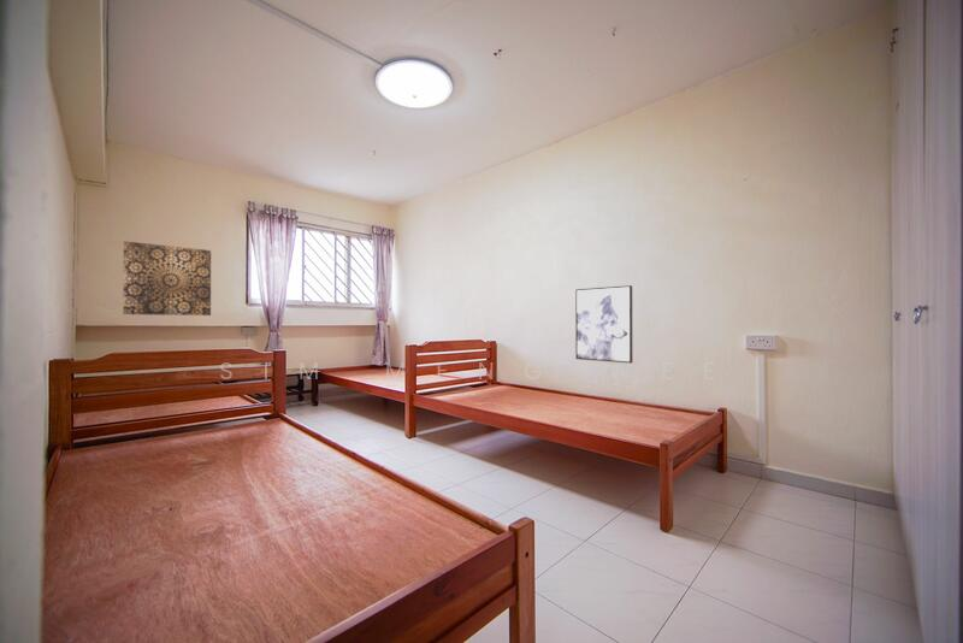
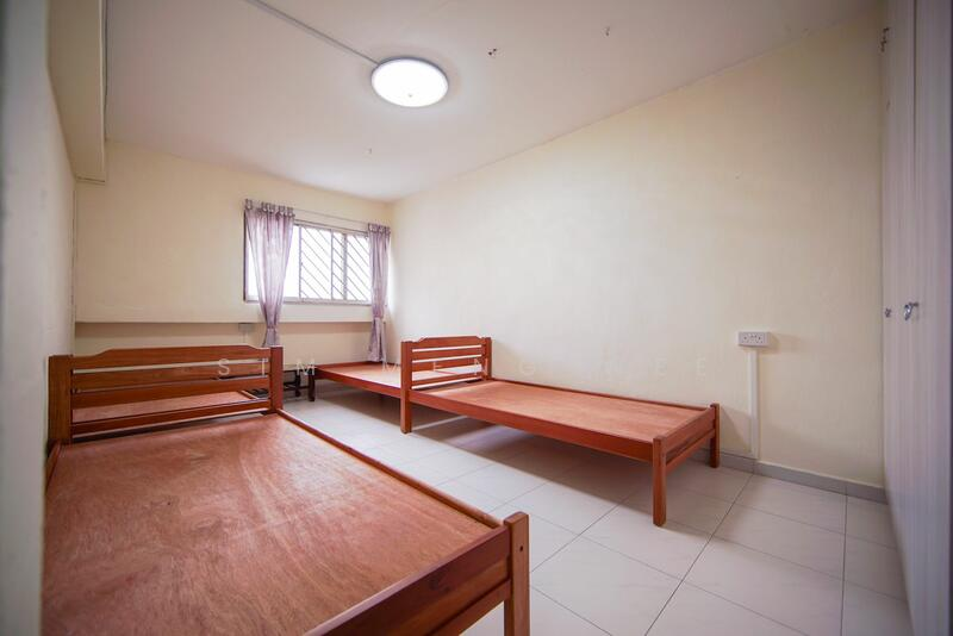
- wall art (602, 324)
- wall art (169, 281)
